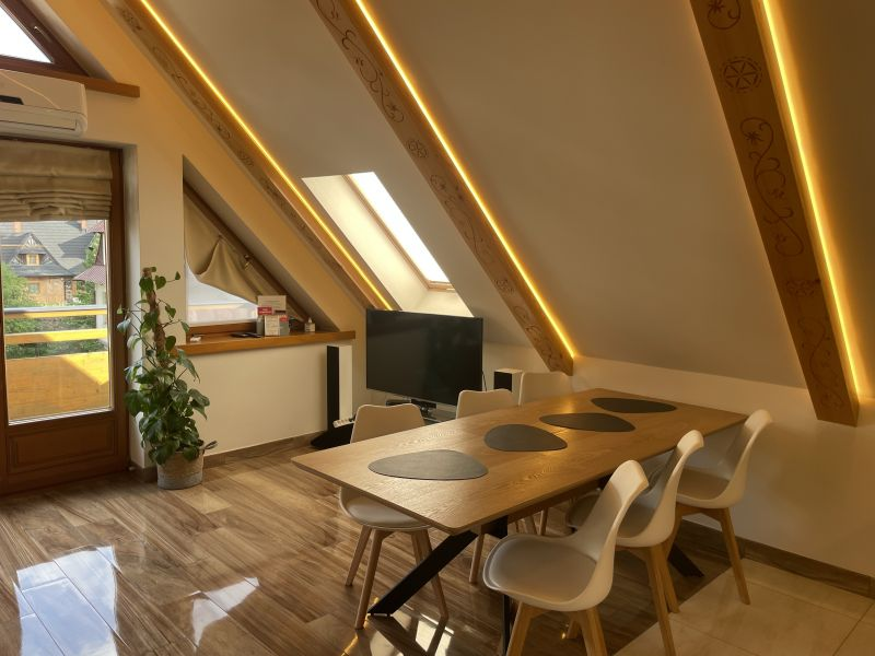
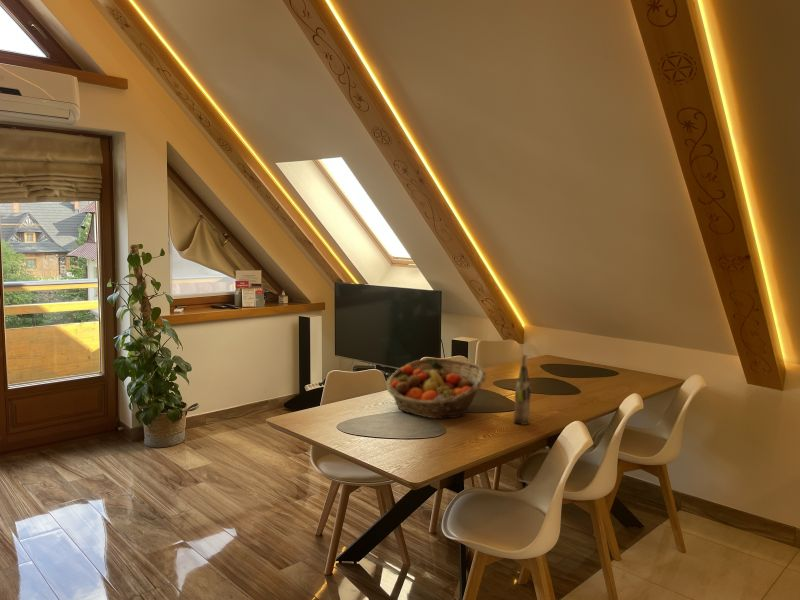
+ fruit basket (435, 387)
+ wine bottle (523, 389)
